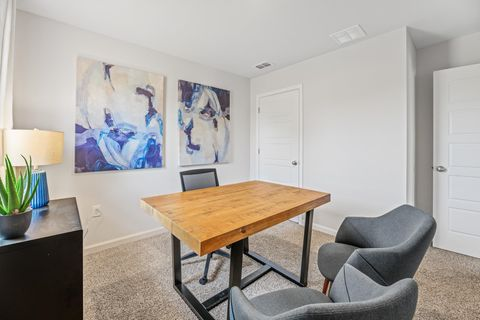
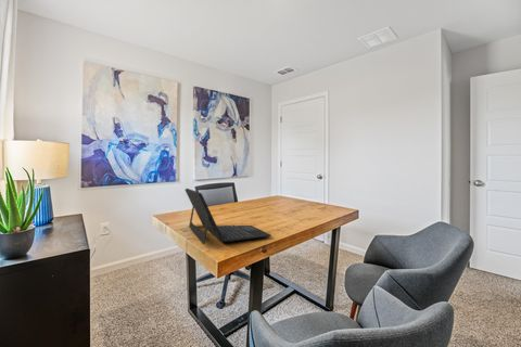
+ laptop (212, 216)
